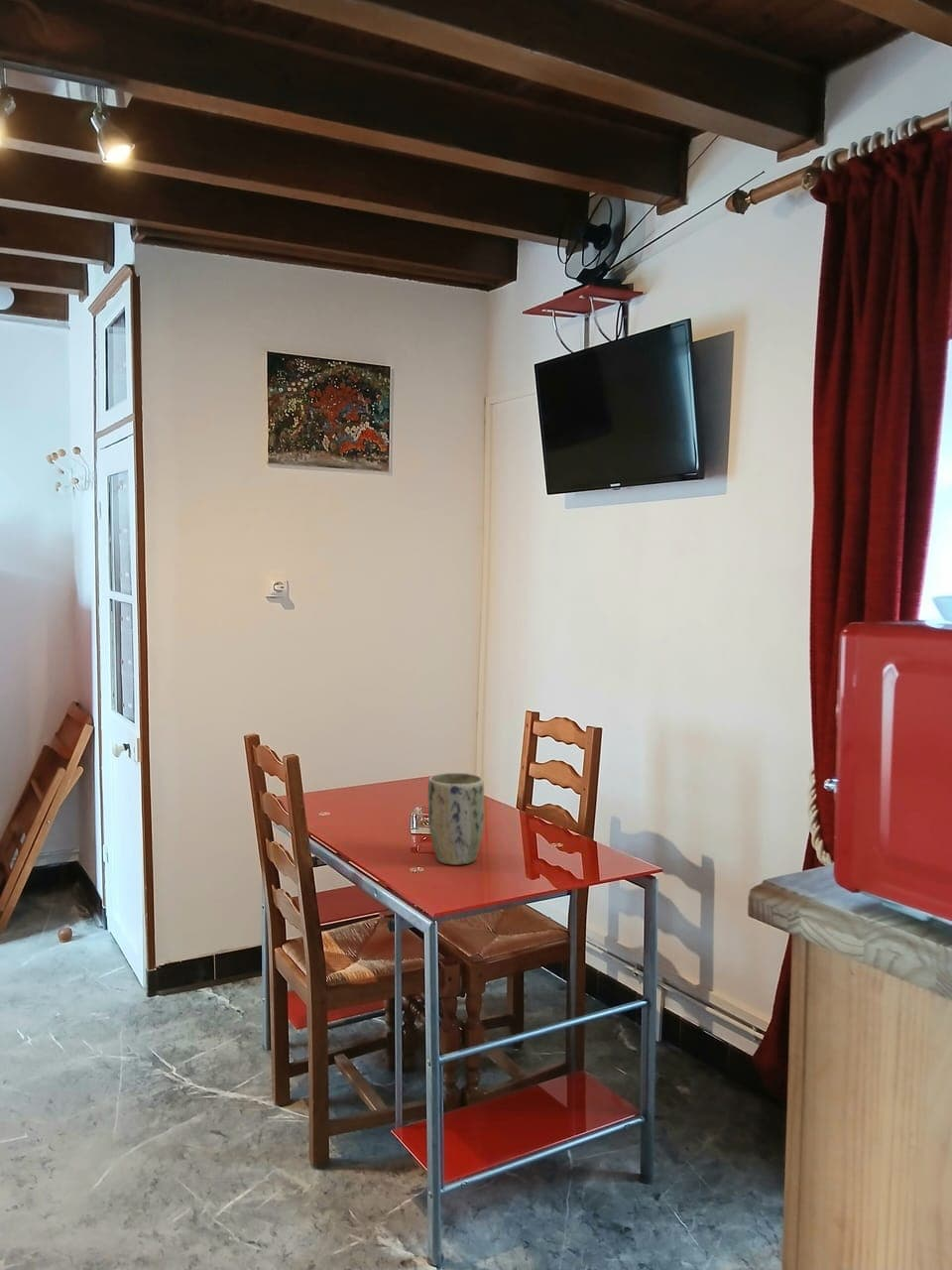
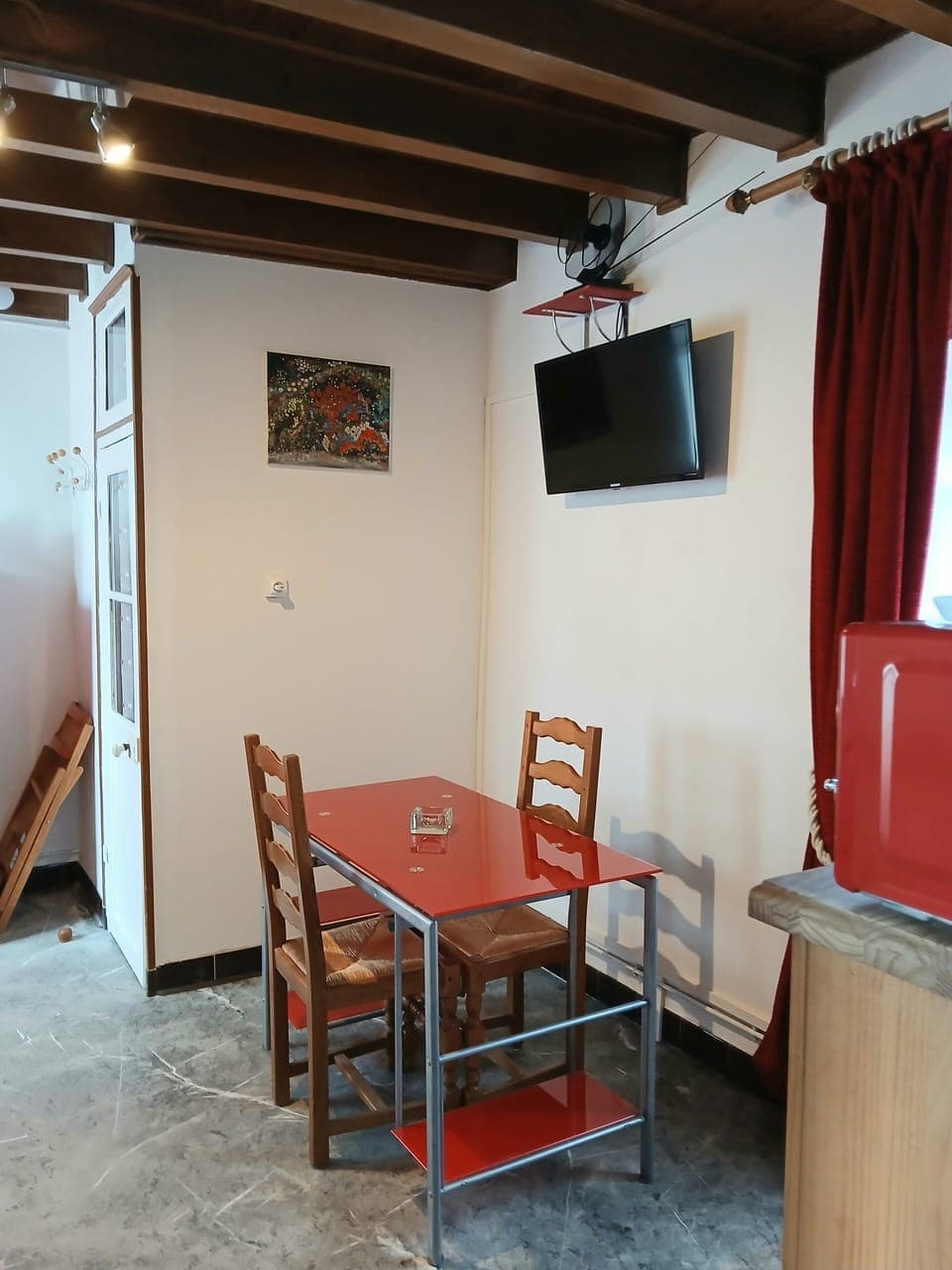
- plant pot (455, 819)
